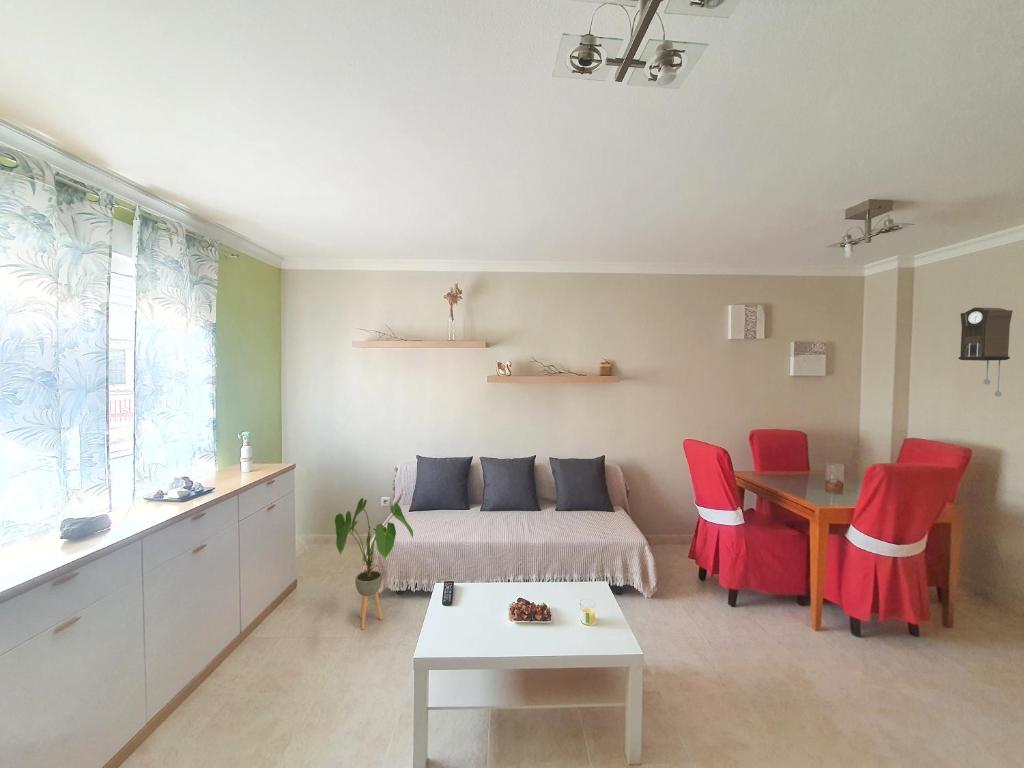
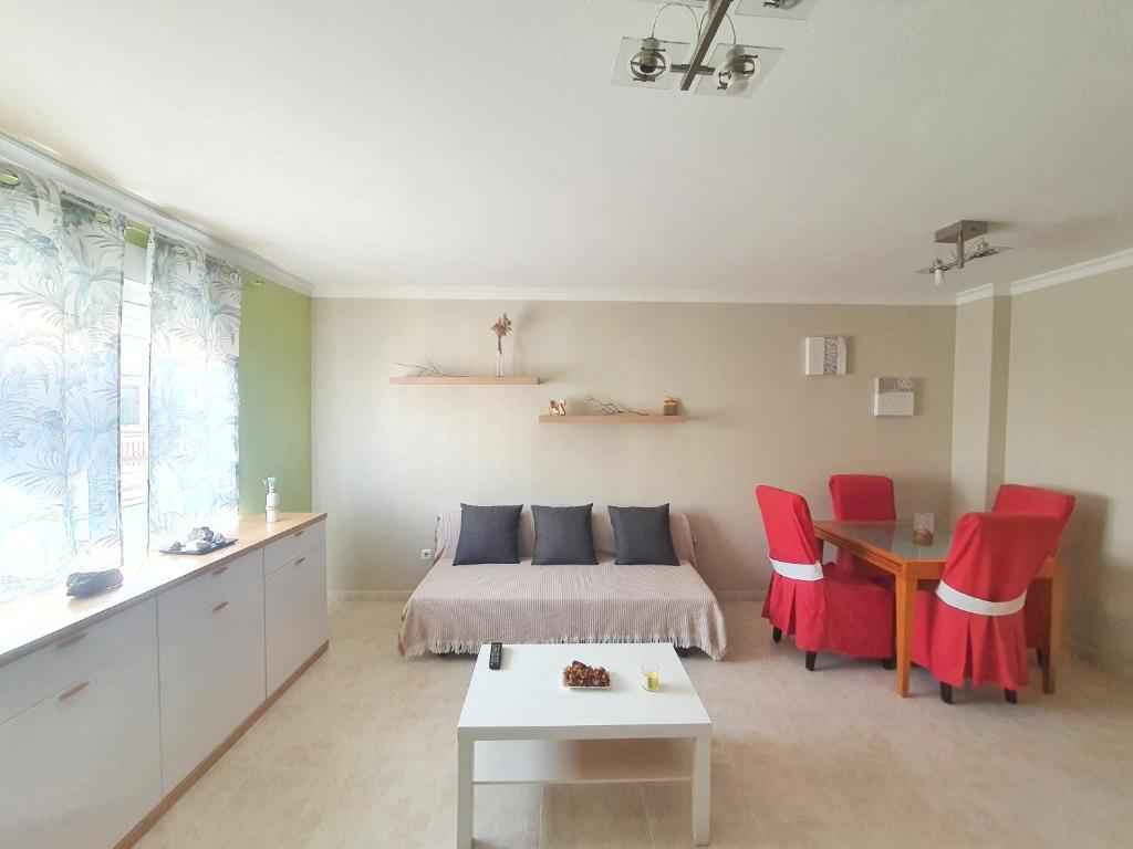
- house plant (374, 564)
- pendulum clock (983, 351)
